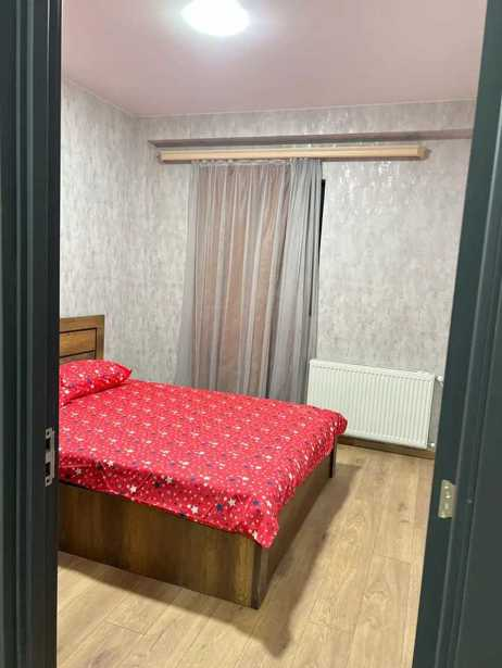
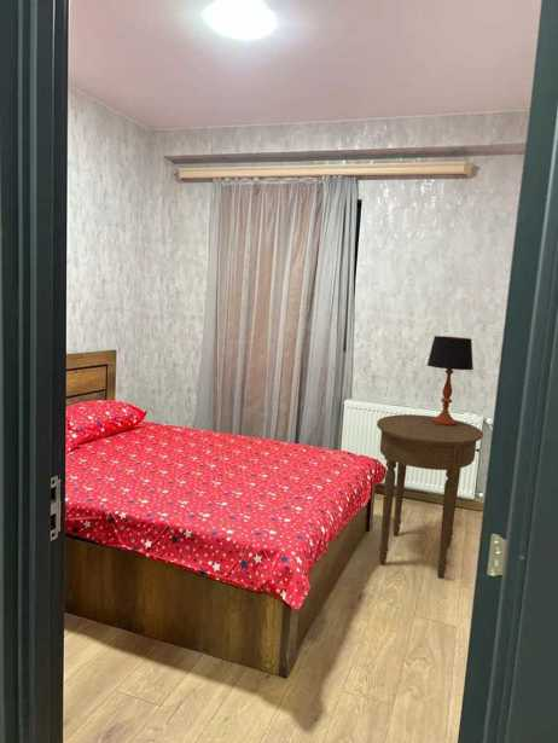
+ side table (403, 487)
+ table lamp (448, 381)
